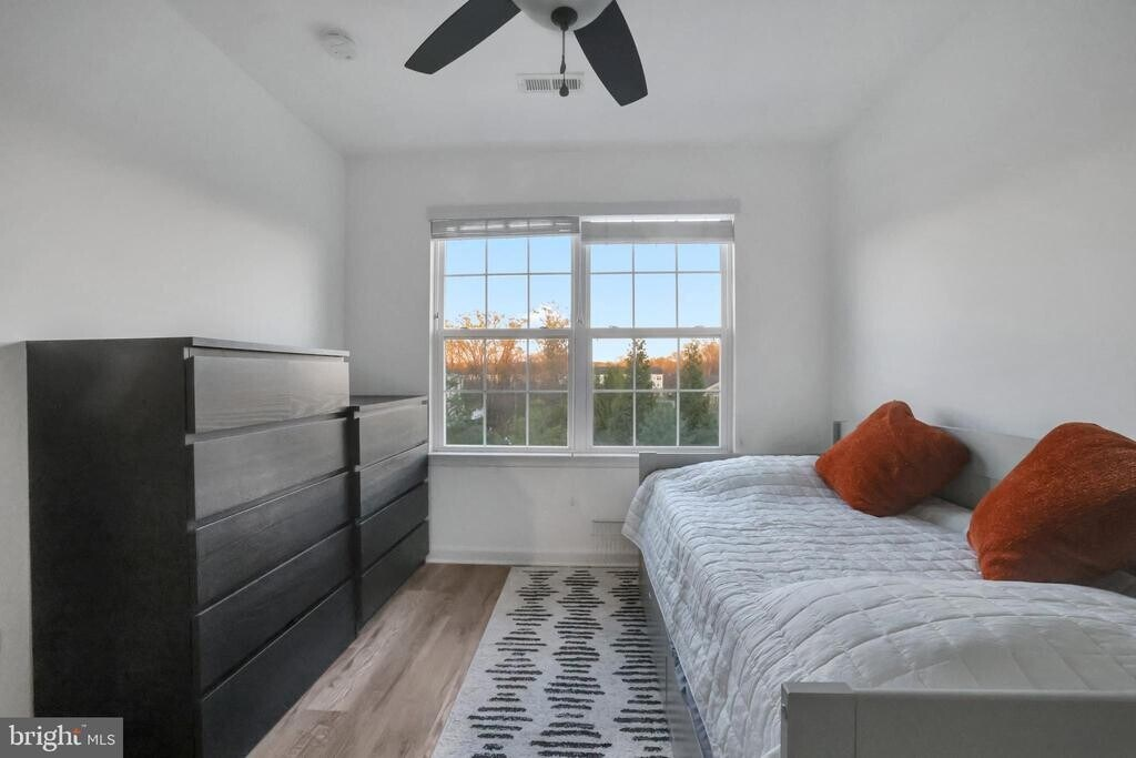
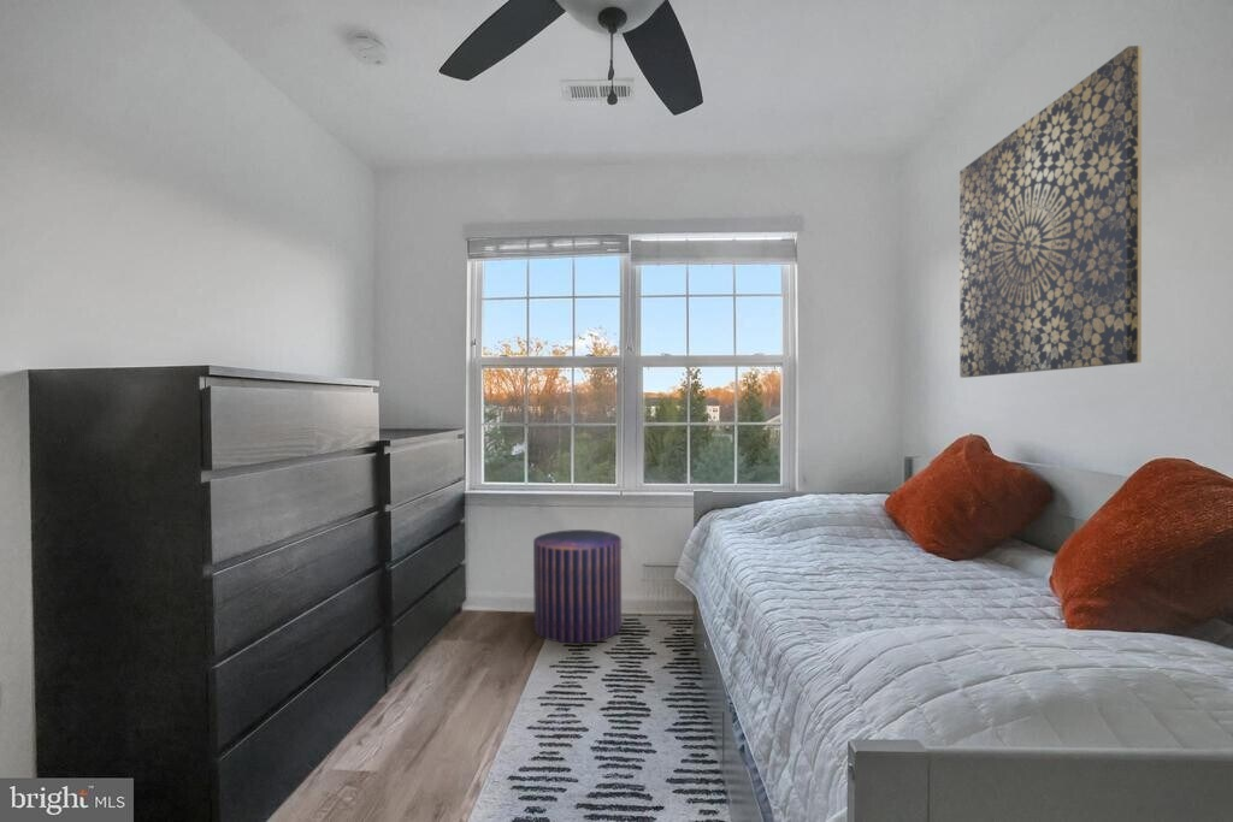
+ wall art (1031, 247)
+ pouf (577, 581)
